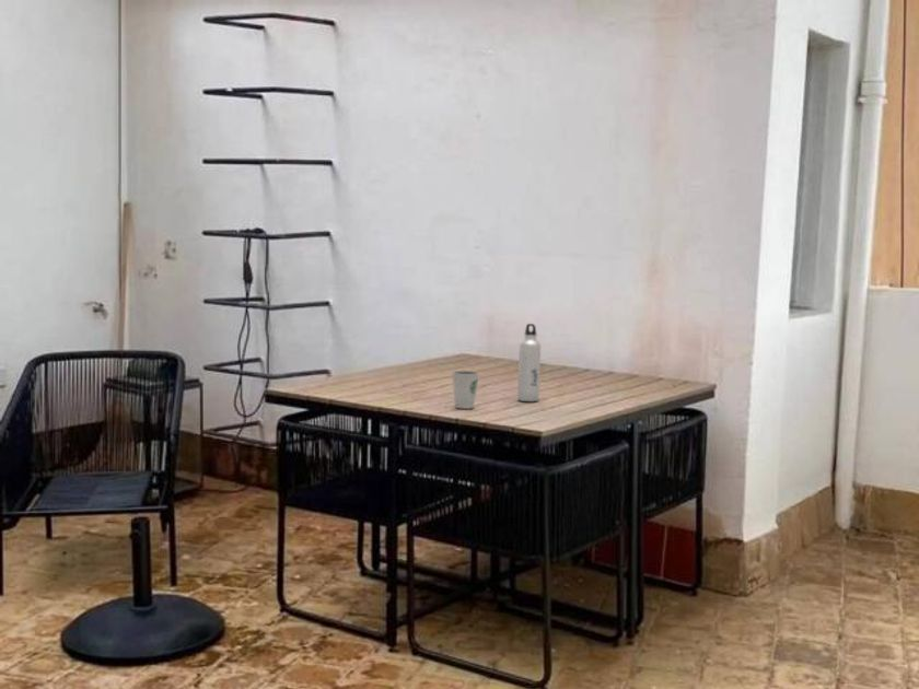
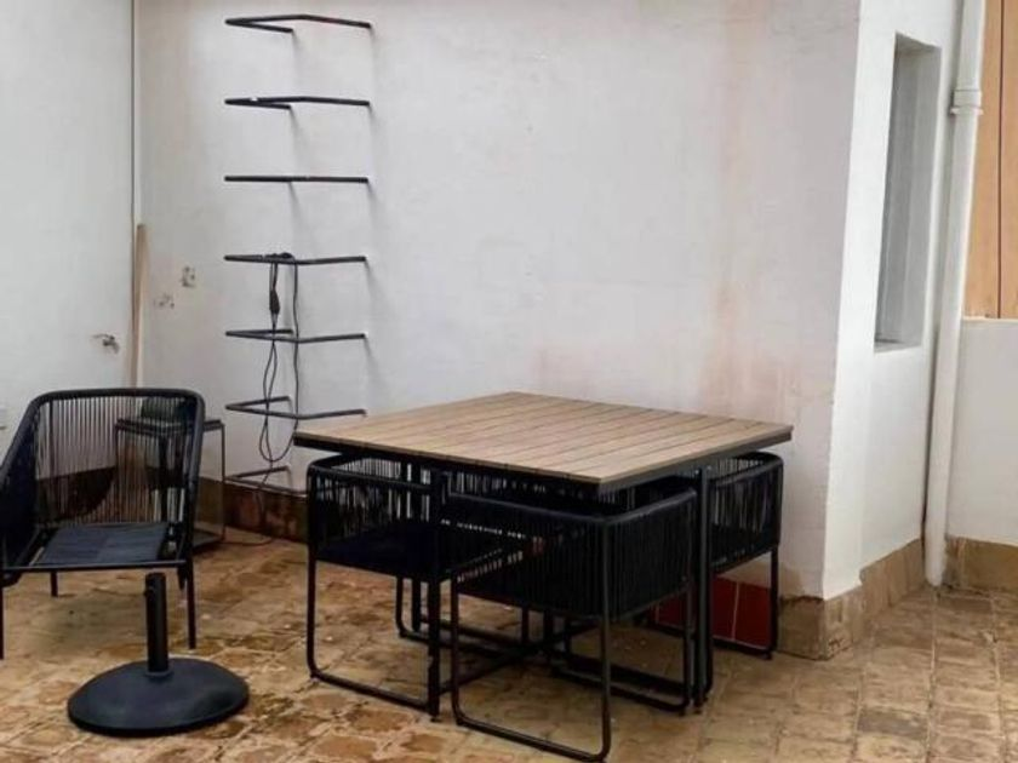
- water bottle (528, 362)
- dixie cup (465, 389)
